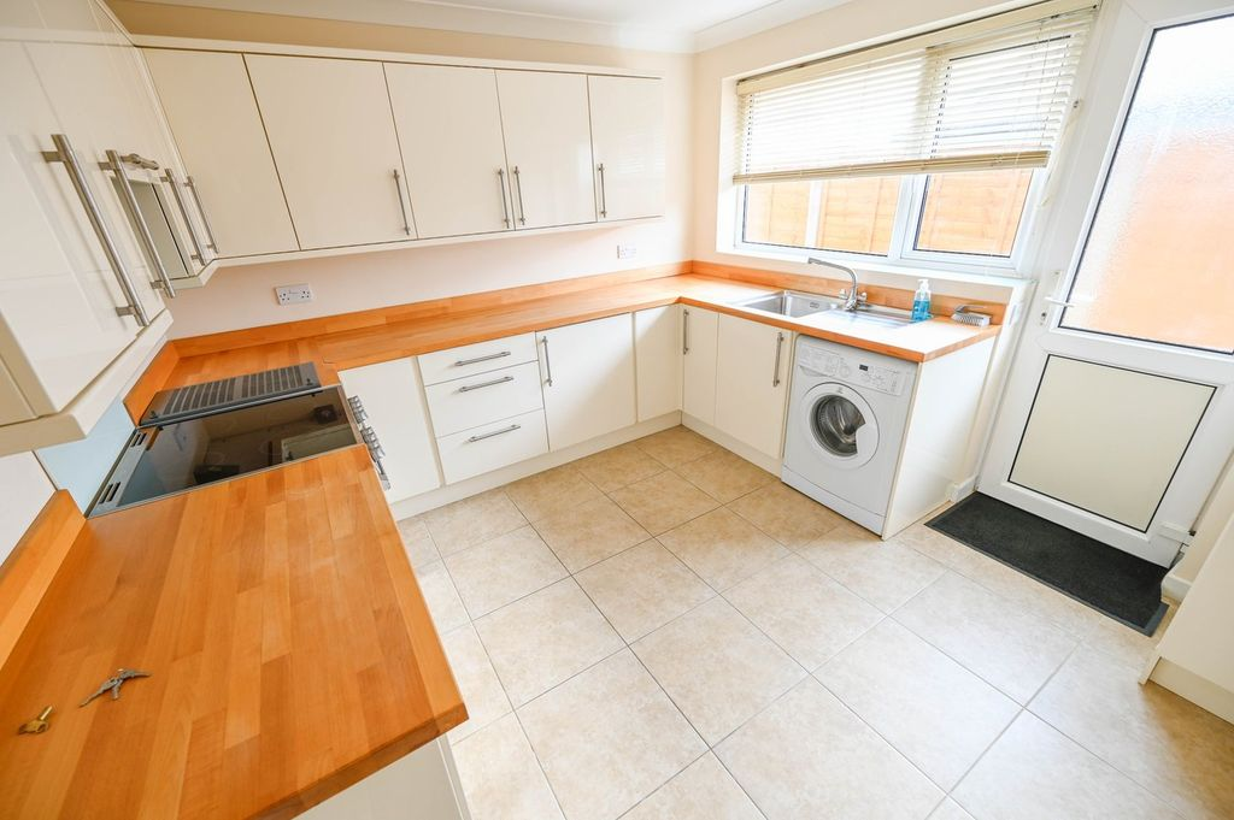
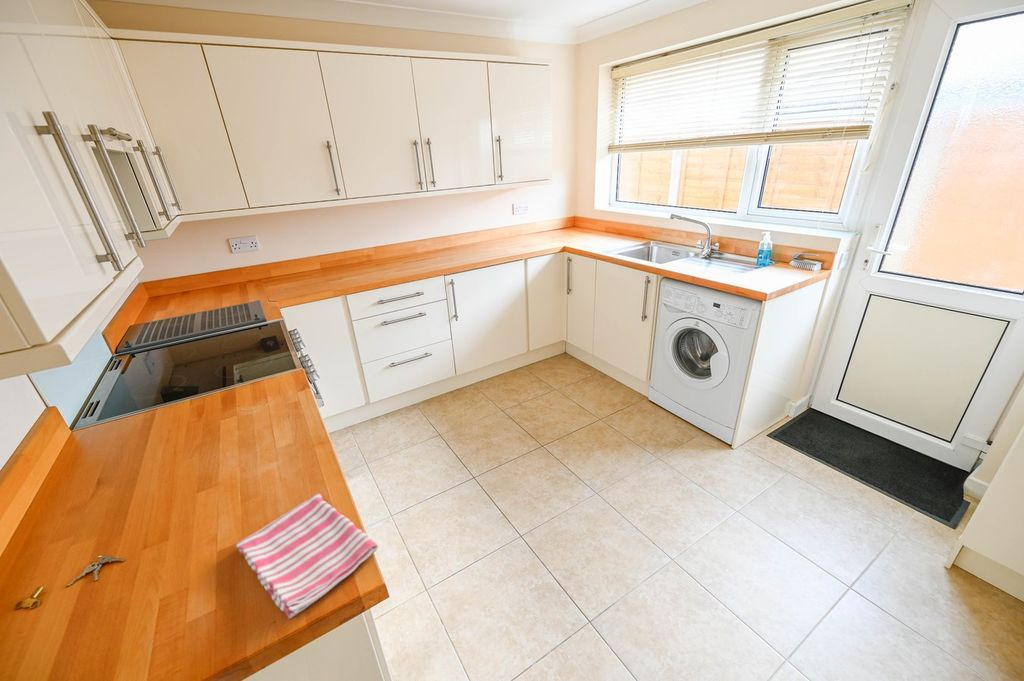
+ dish towel (305, 544)
